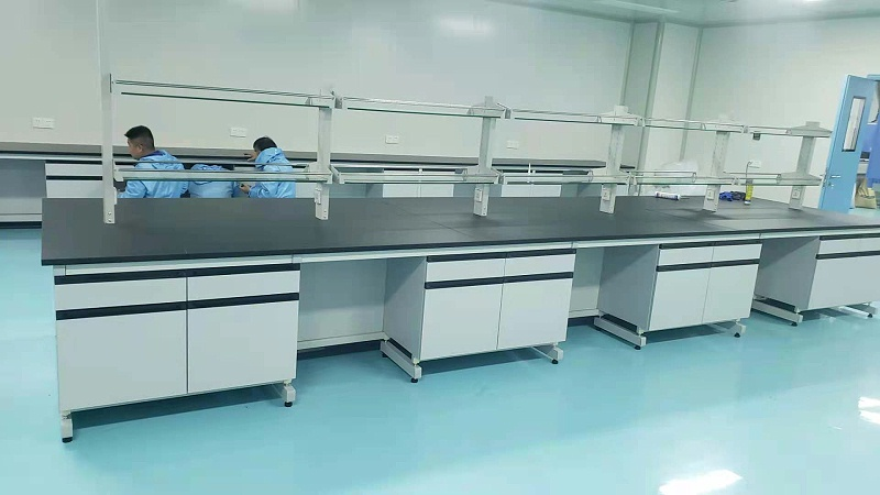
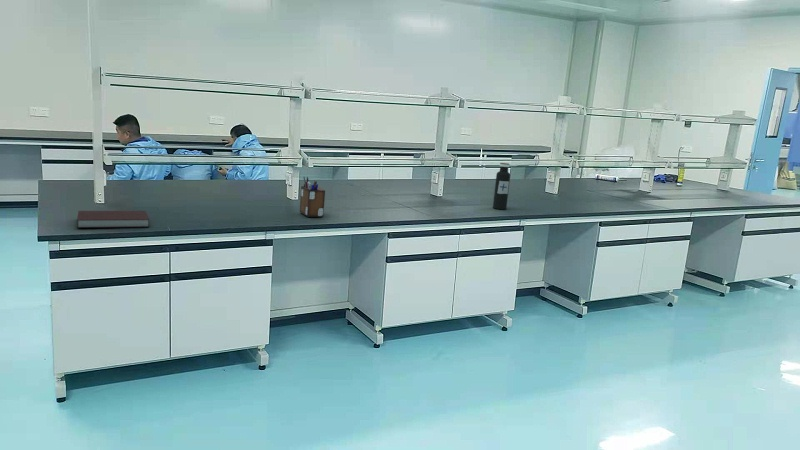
+ water bottle (502, 185)
+ desk organizer (312, 196)
+ notebook (113, 218)
